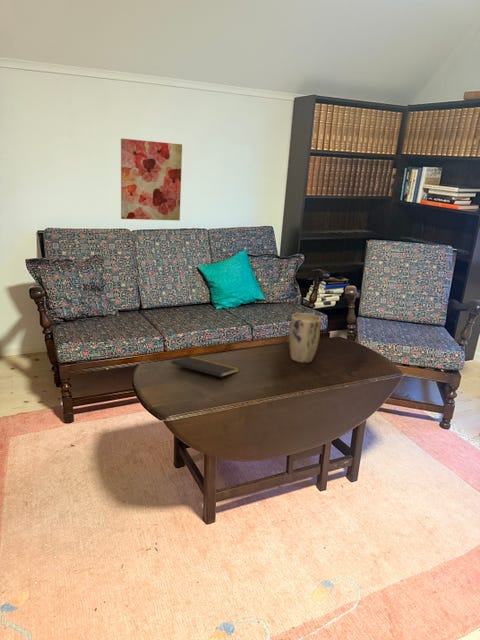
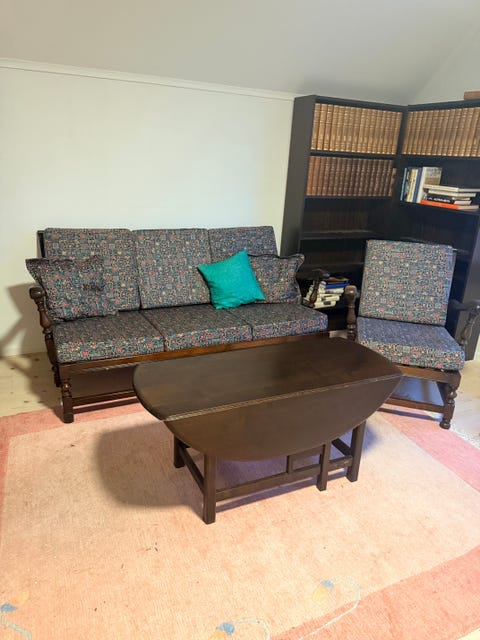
- notepad (205, 366)
- wall art (151, 181)
- plant pot (303, 338)
